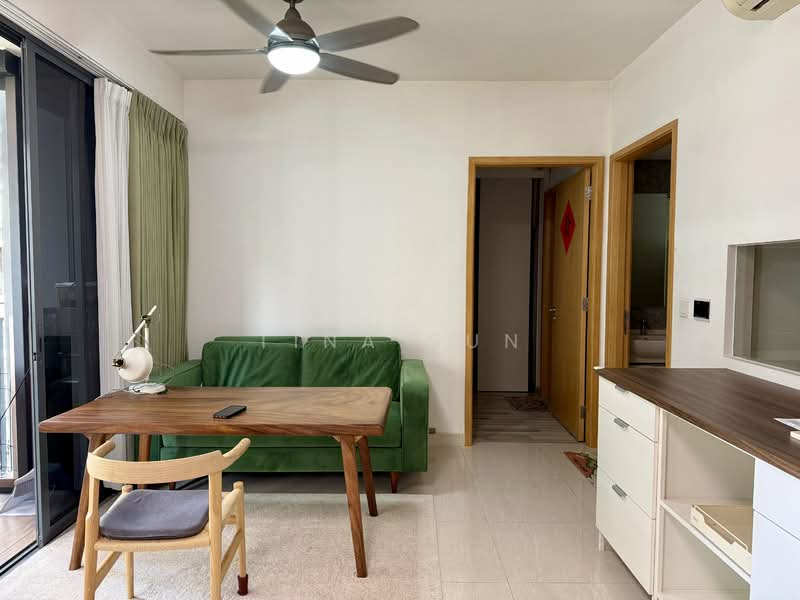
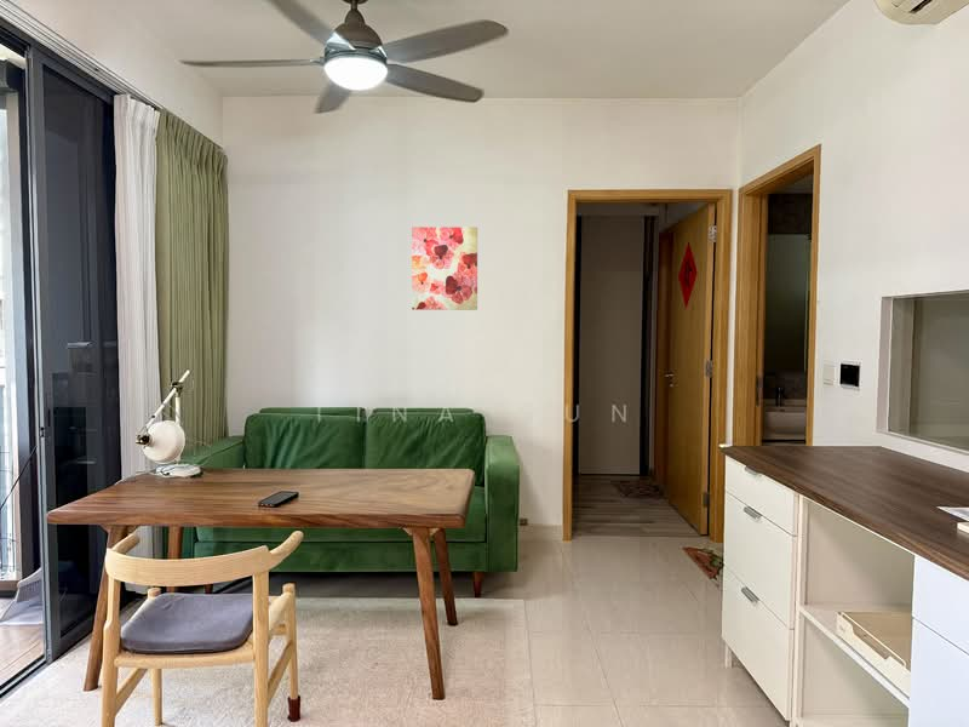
+ wall art (445, 268)
